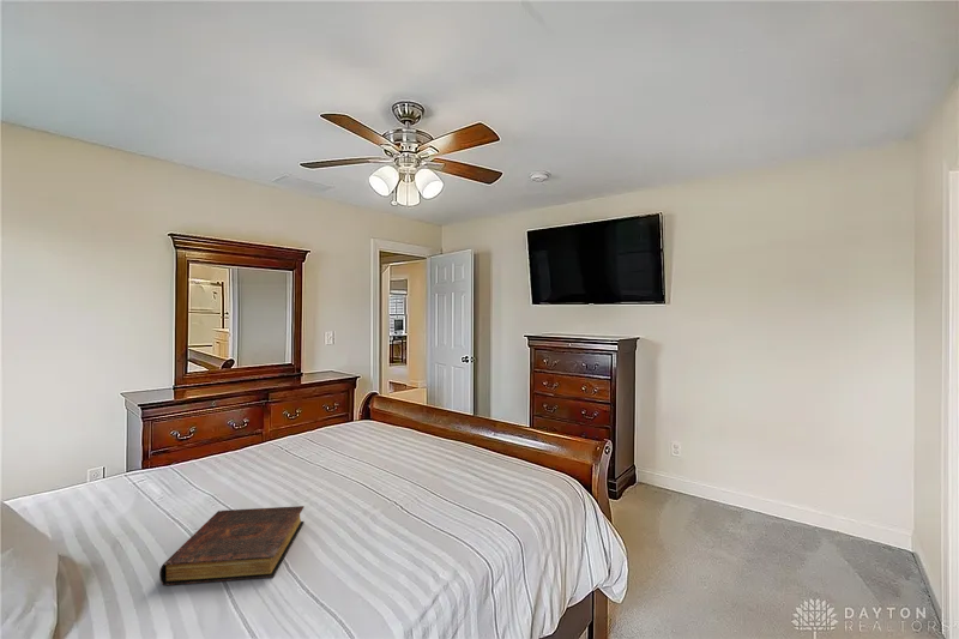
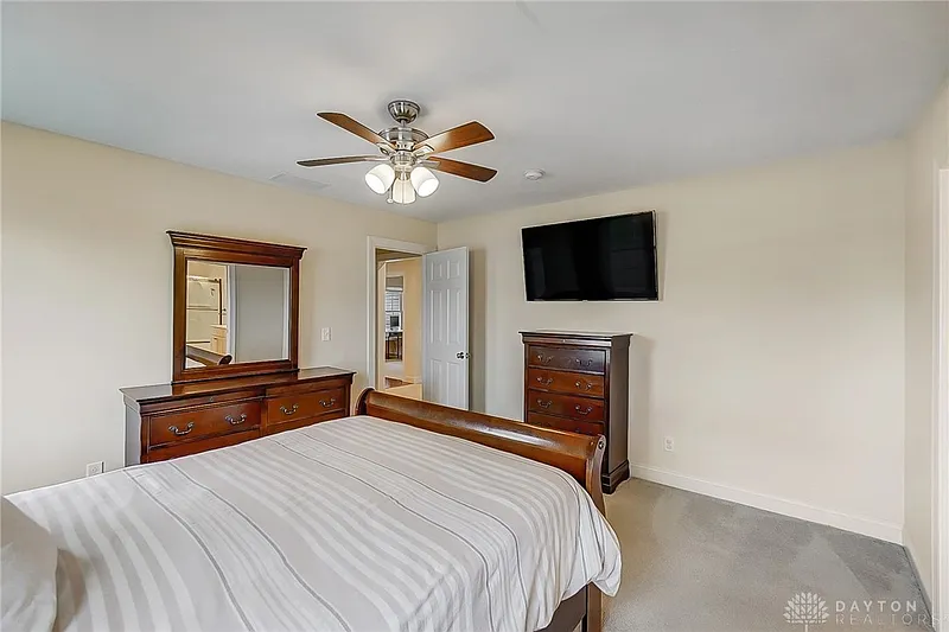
- book (241, 539)
